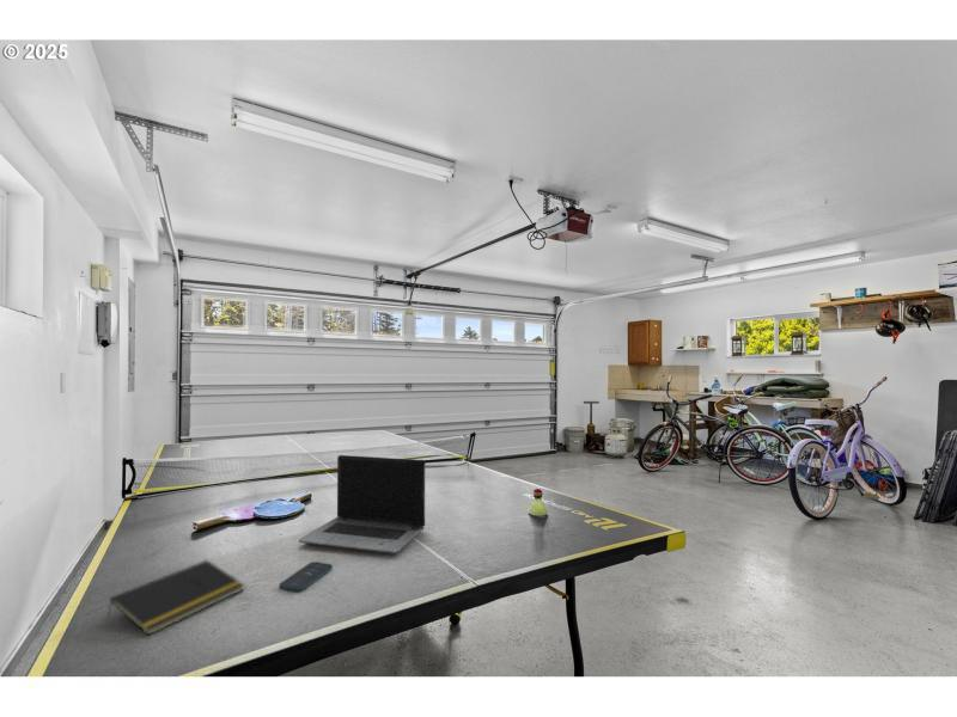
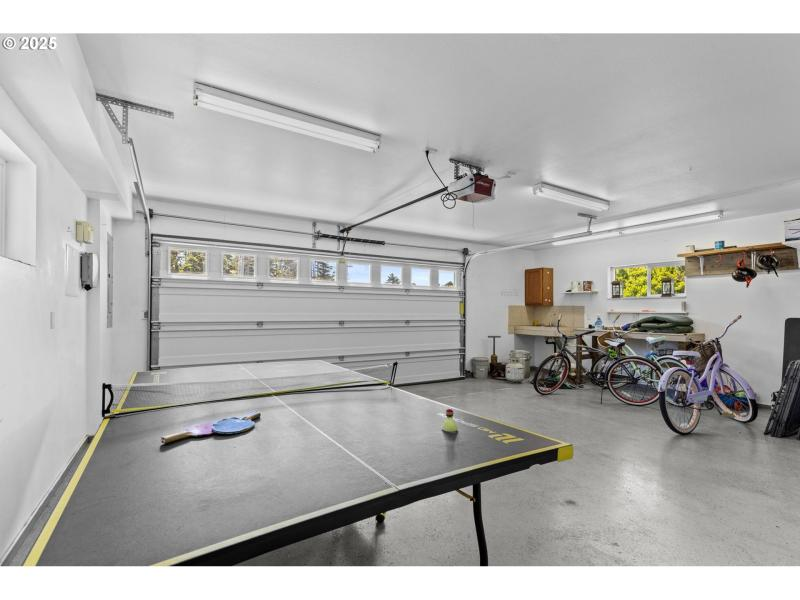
- laptop computer (364, 501)
- smartphone (306, 575)
- notepad (181, 593)
